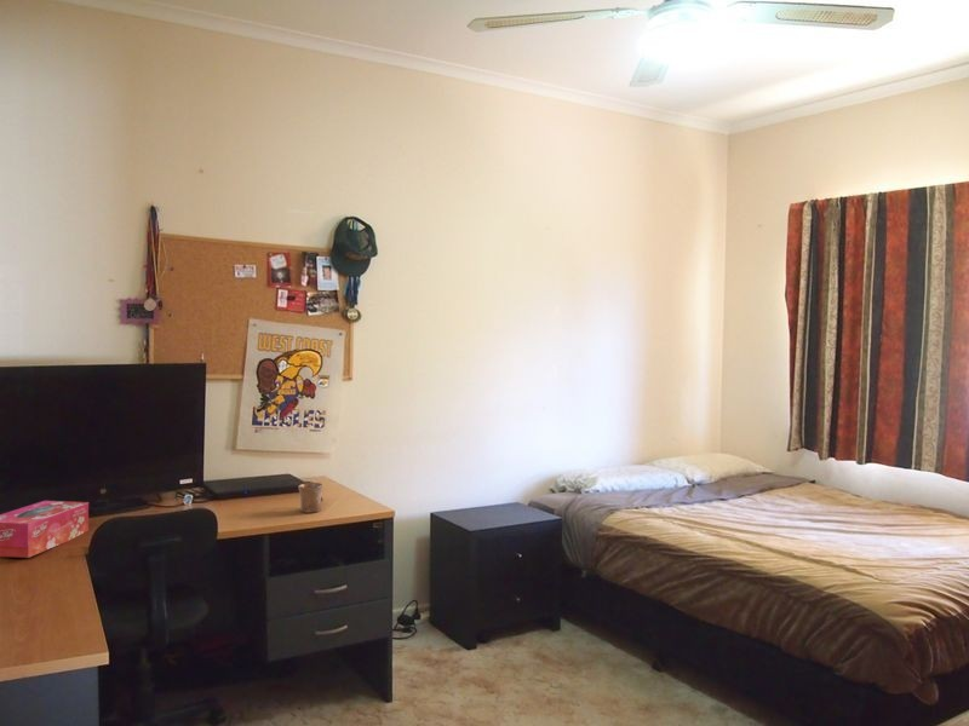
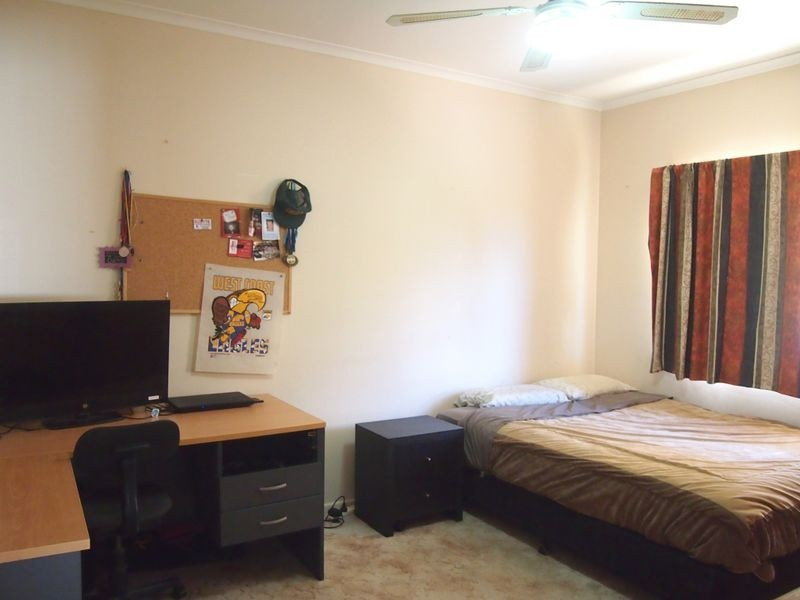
- mug (310, 496)
- tissue box (36, 526)
